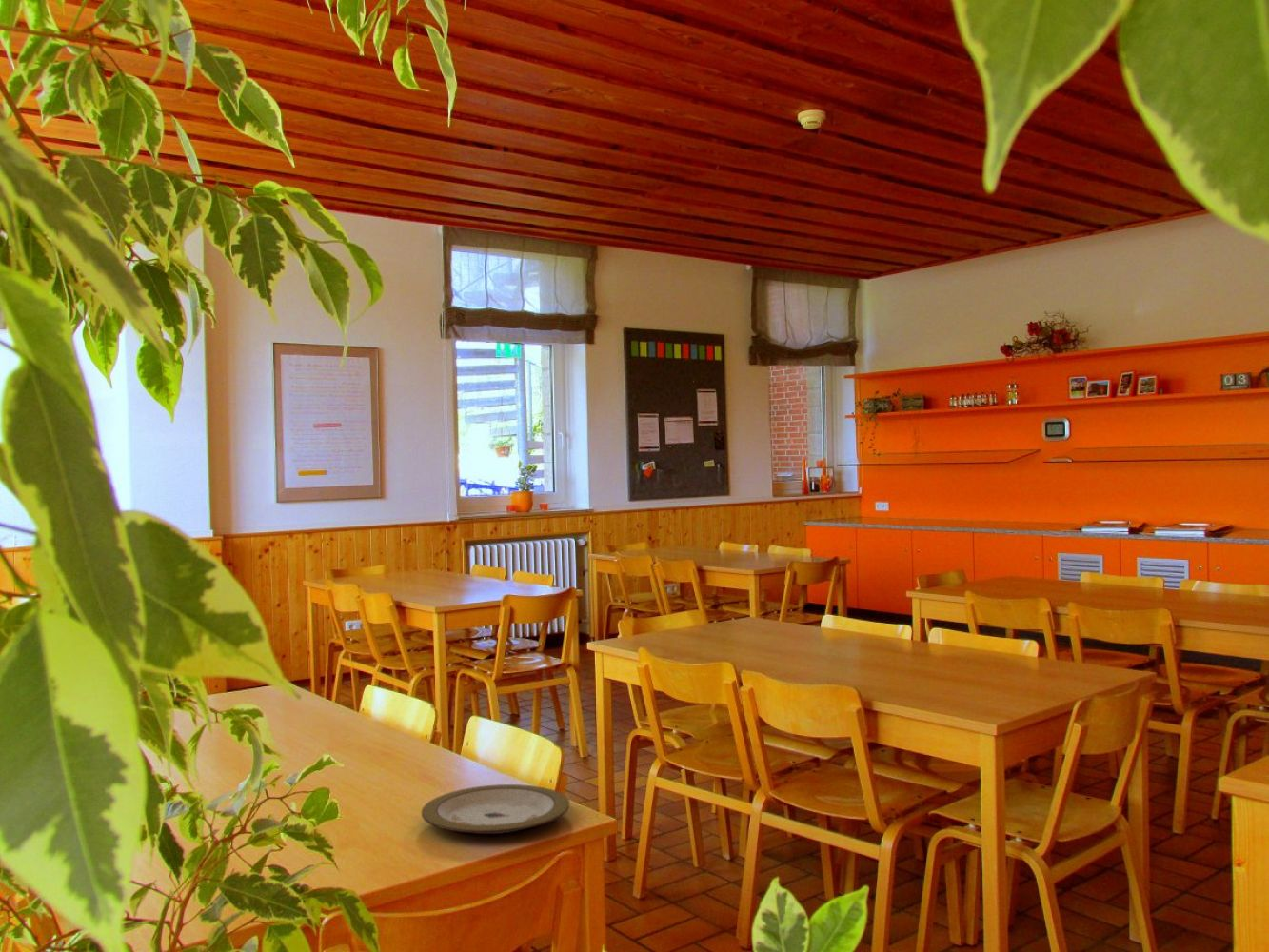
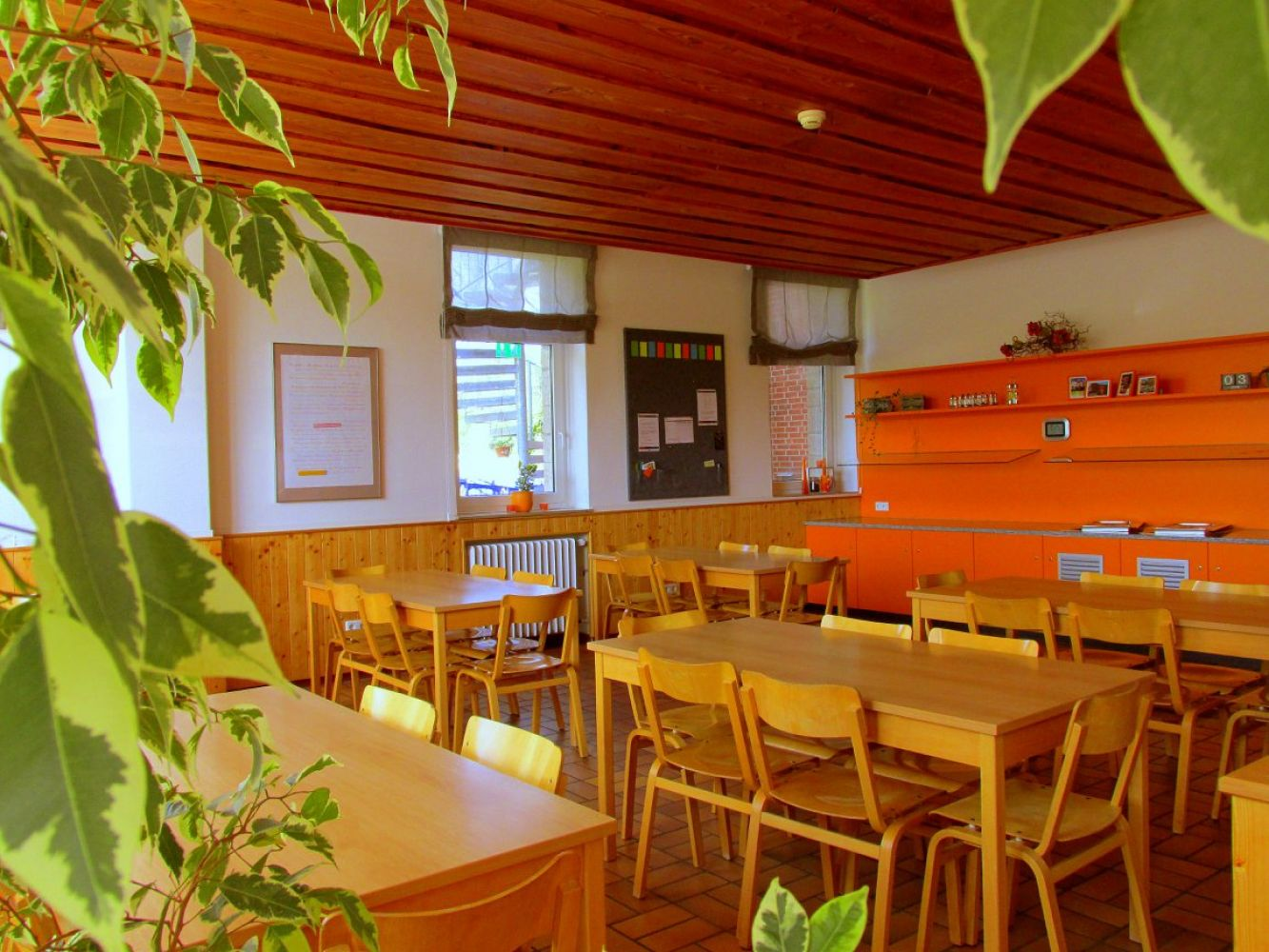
- plate (496, 812)
